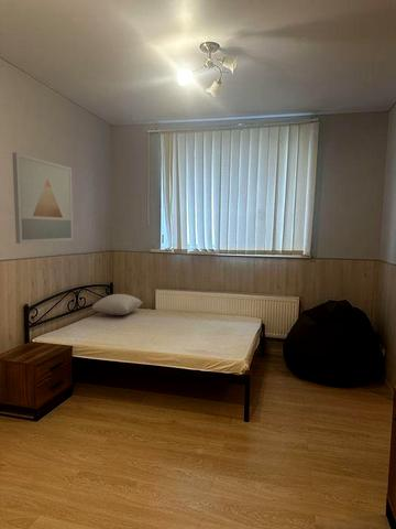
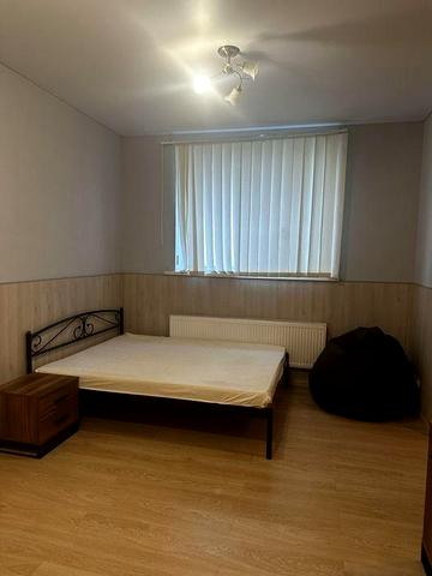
- pillow (118, 304)
- wall art (46, 202)
